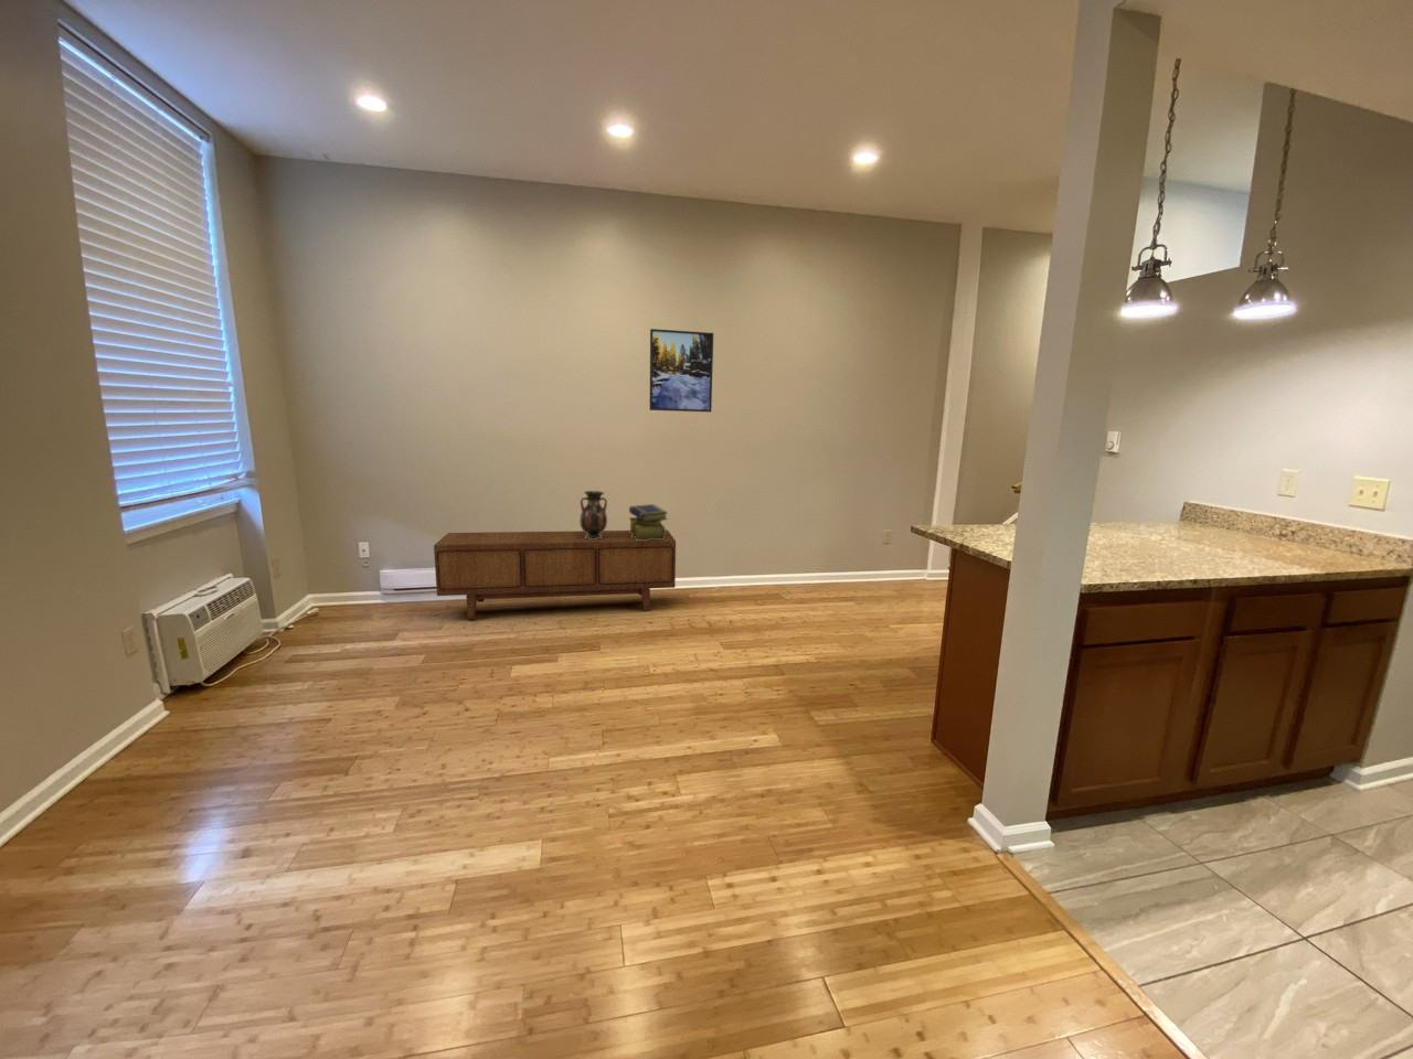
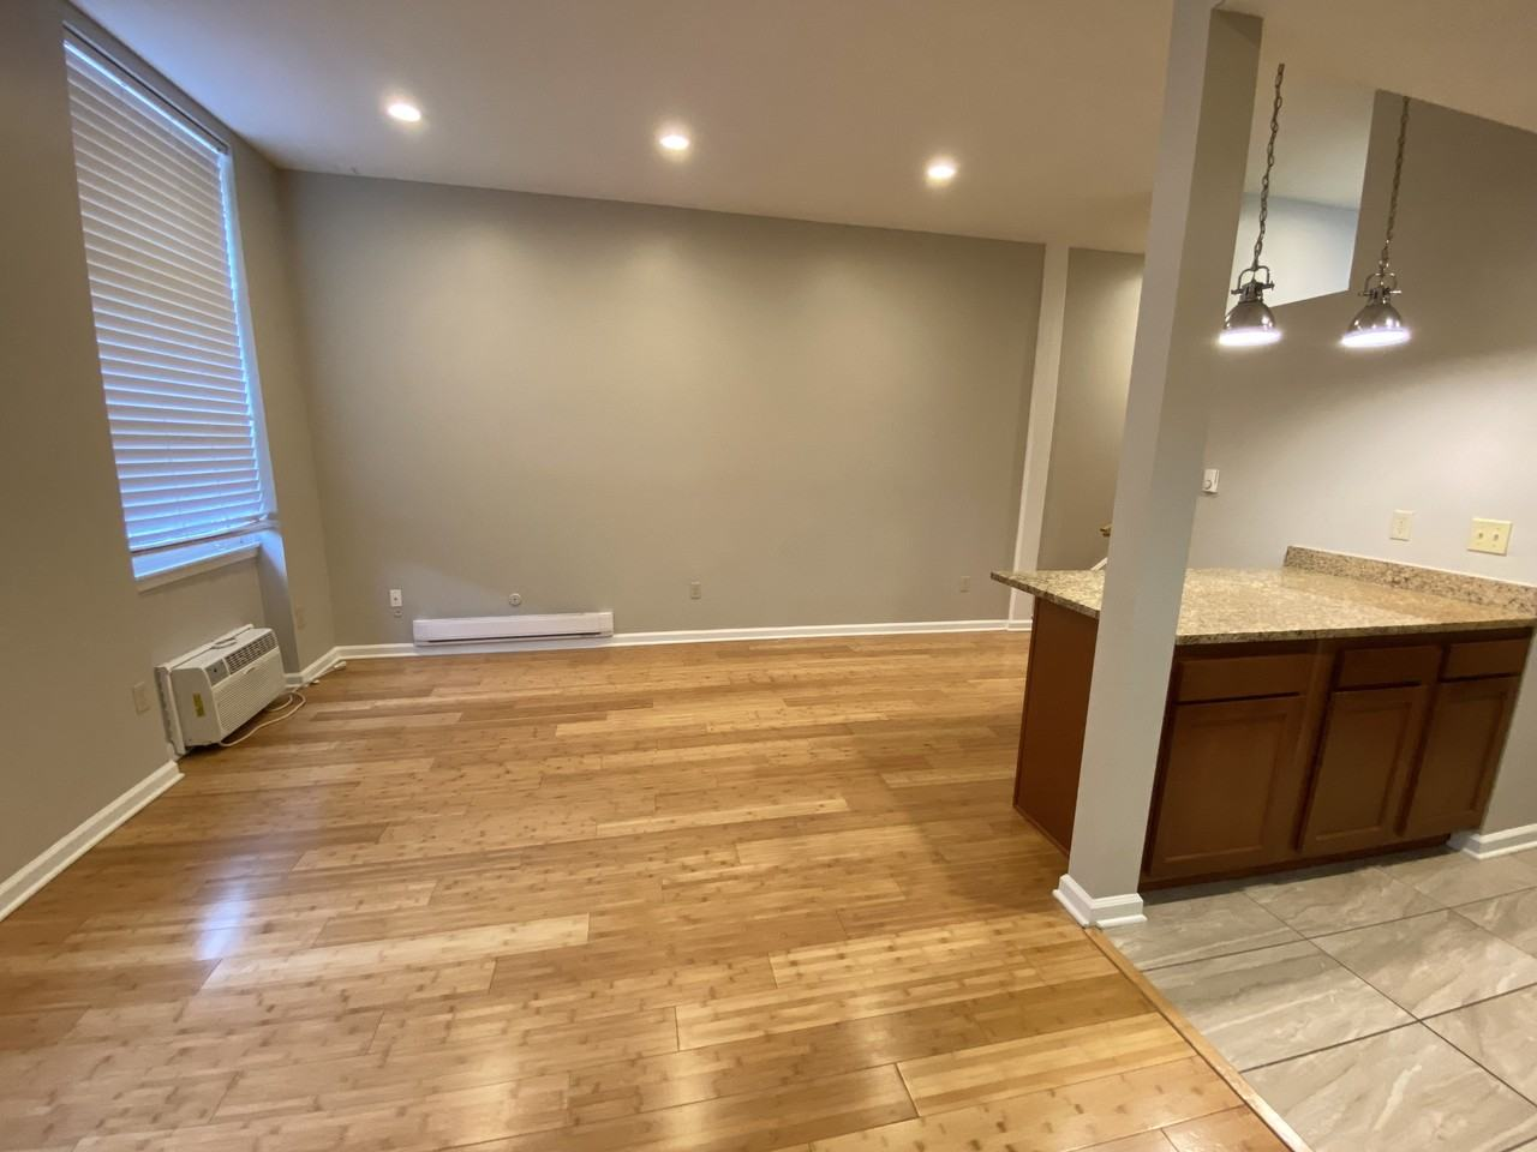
- sideboard (562, 572)
- vase (593, 514)
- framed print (681, 370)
- stack of books (648, 521)
